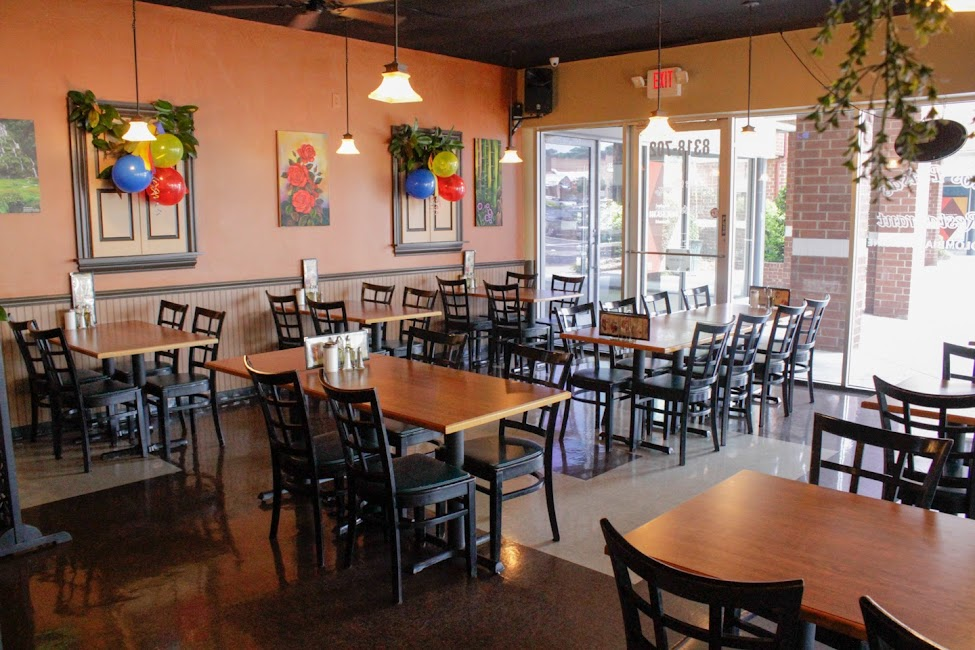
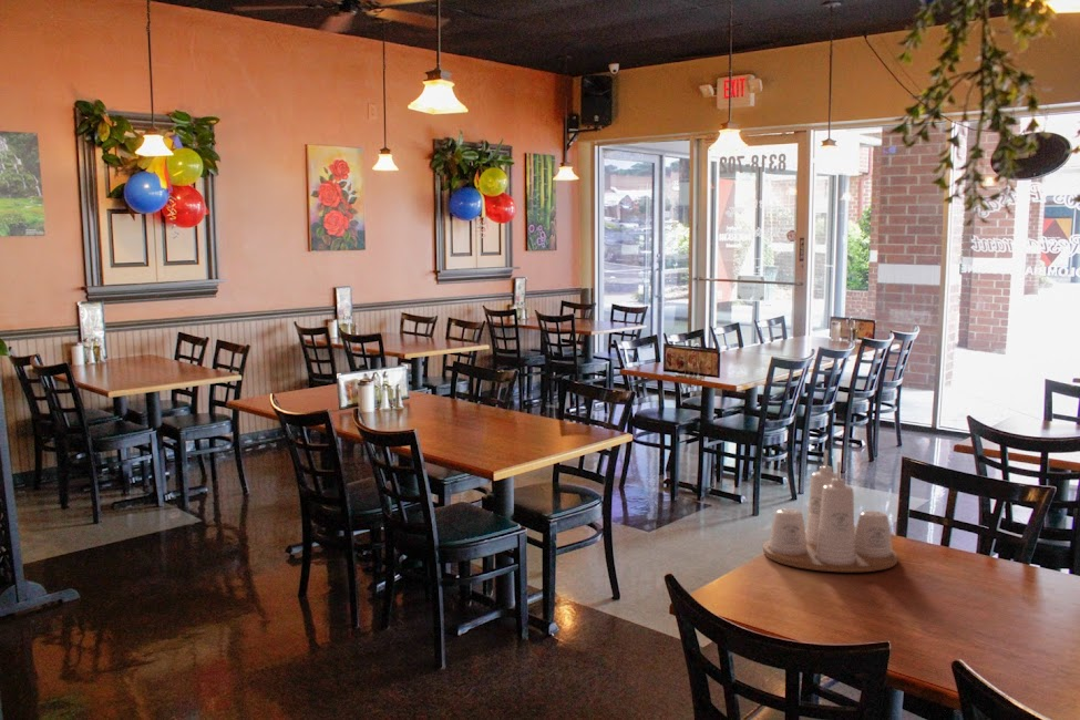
+ condiment set (831, 505)
